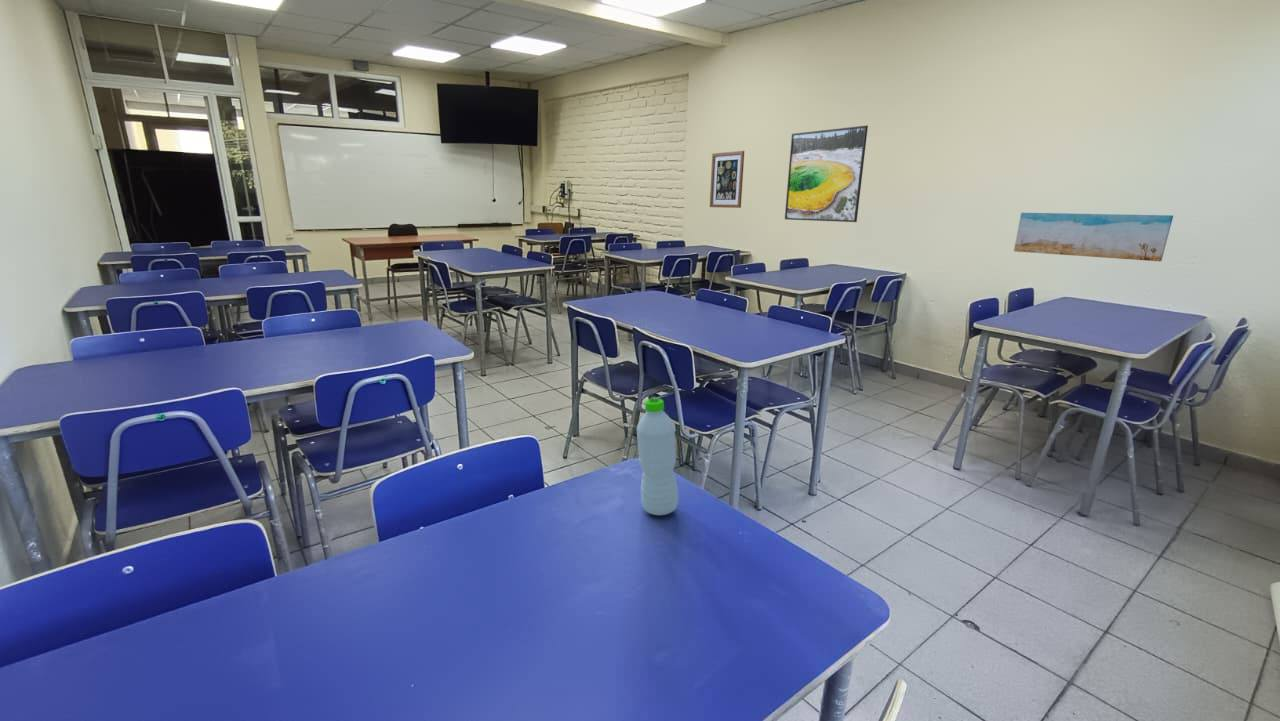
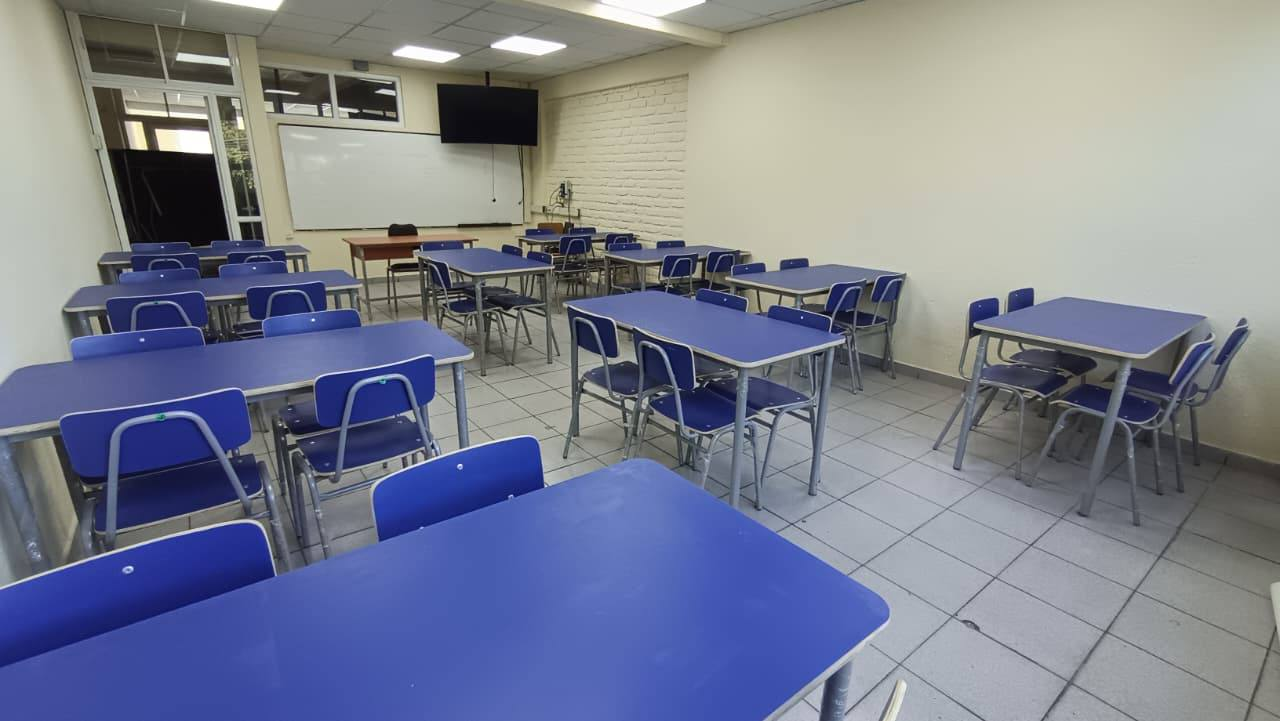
- wall art (726, 180)
- water bottle (658, 456)
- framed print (823, 176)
- wall art (1086, 235)
